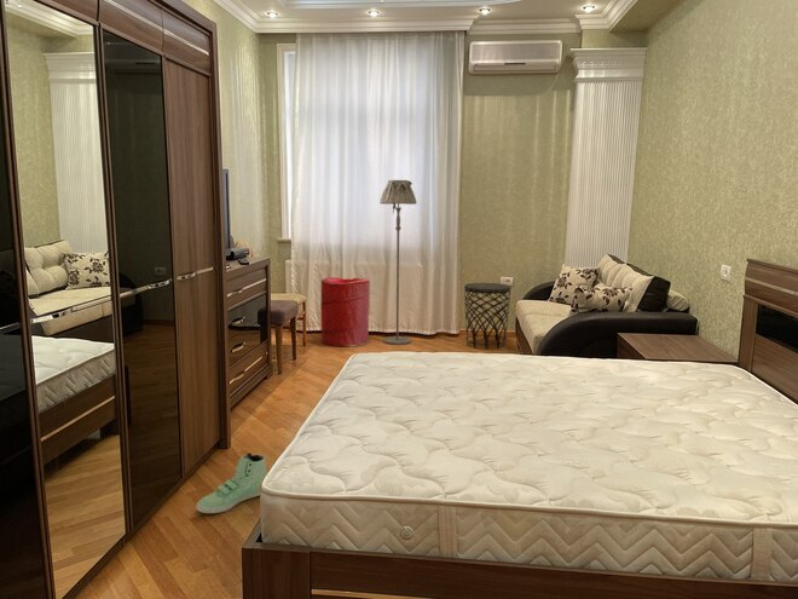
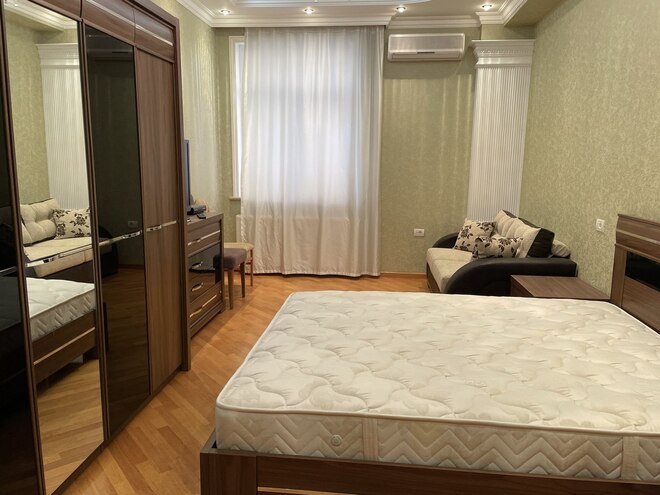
- sneaker (232, 479)
- floor lamp (397, 261)
- laundry hamper (345, 309)
- side table (487, 313)
